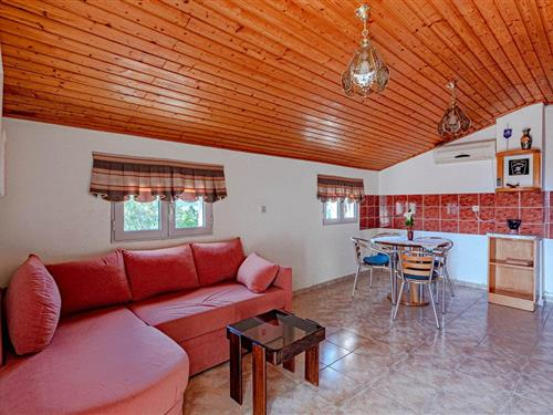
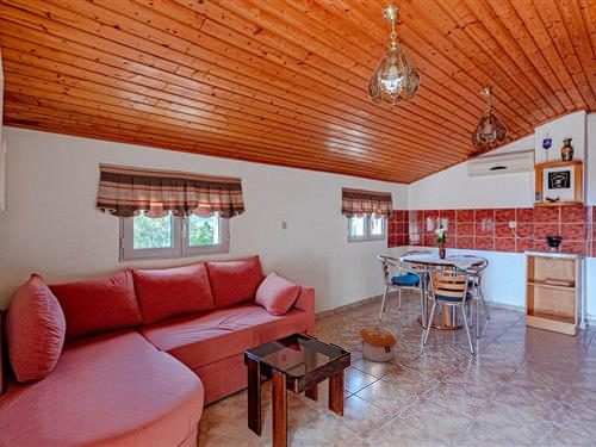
+ toy house (378, 340)
